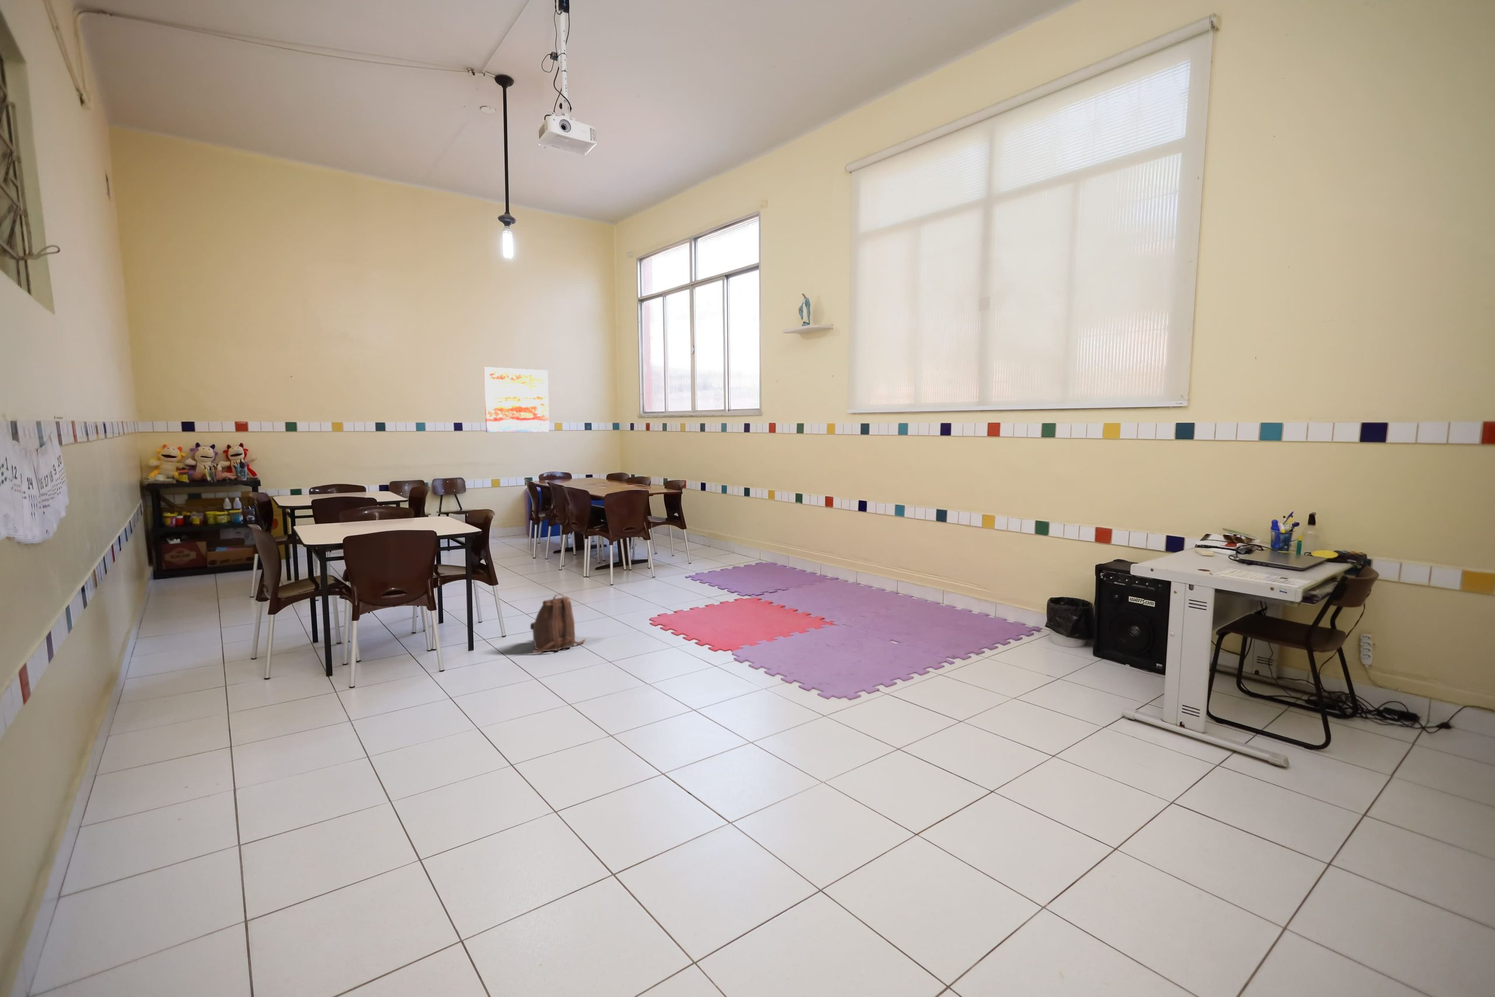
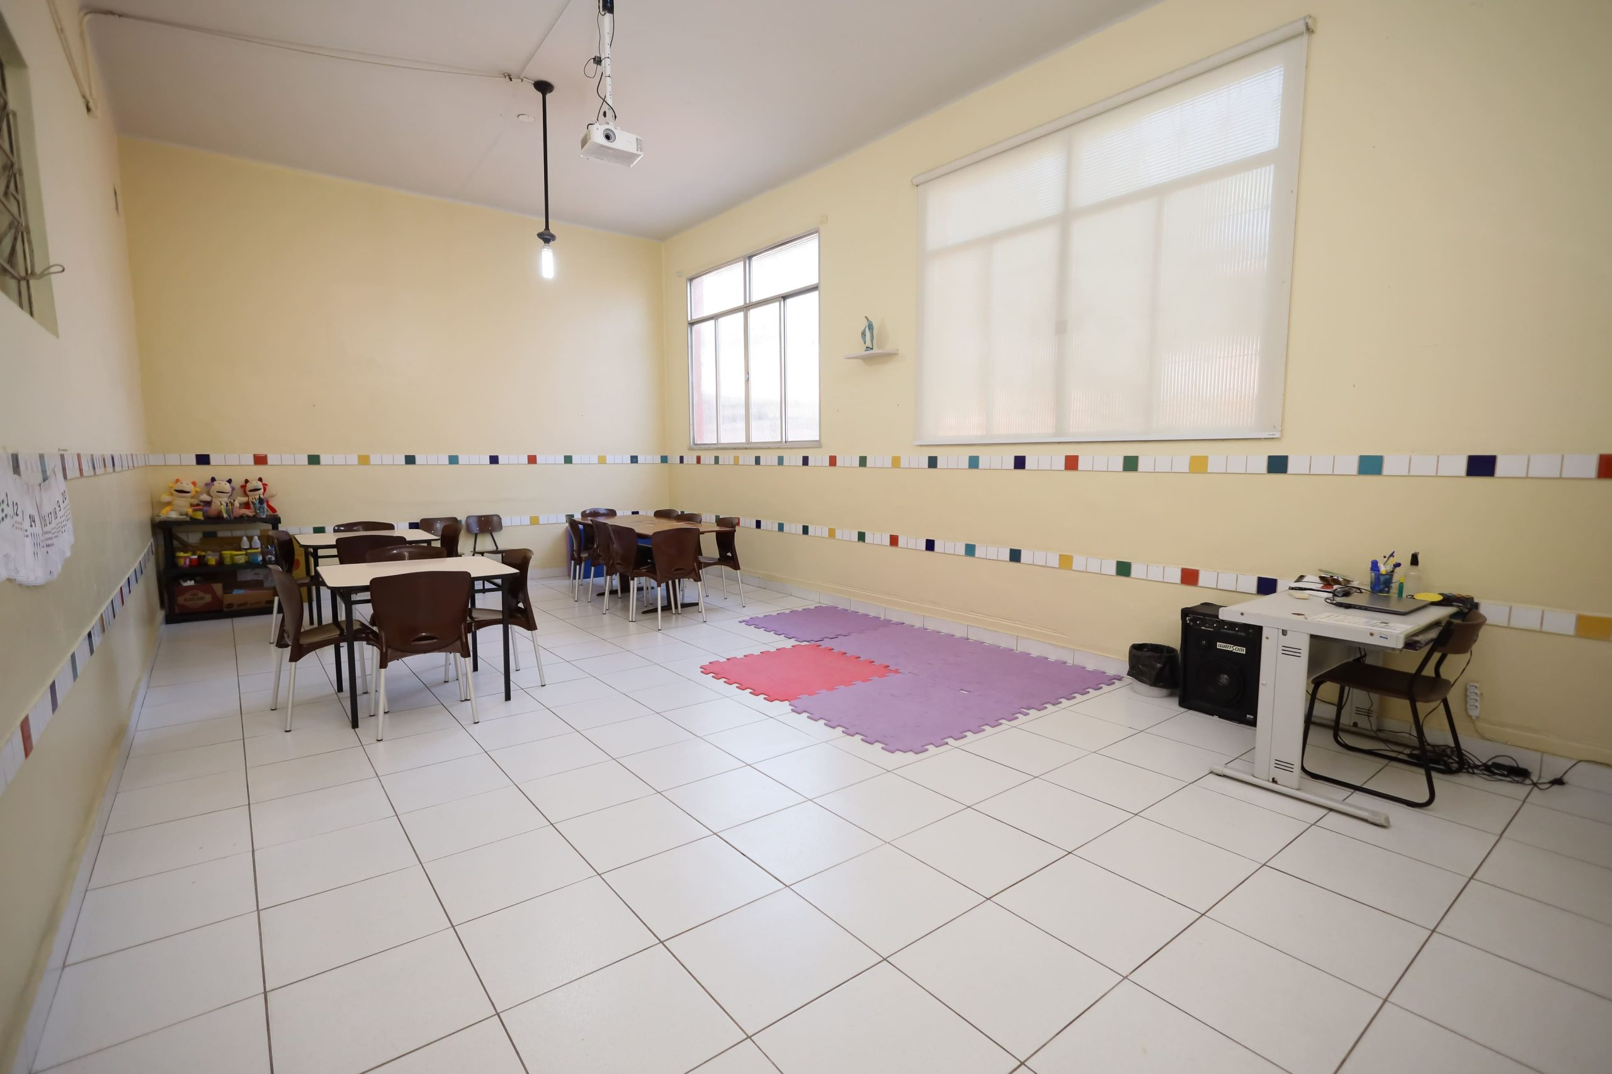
- wall art (517, 401)
- backpack (554, 619)
